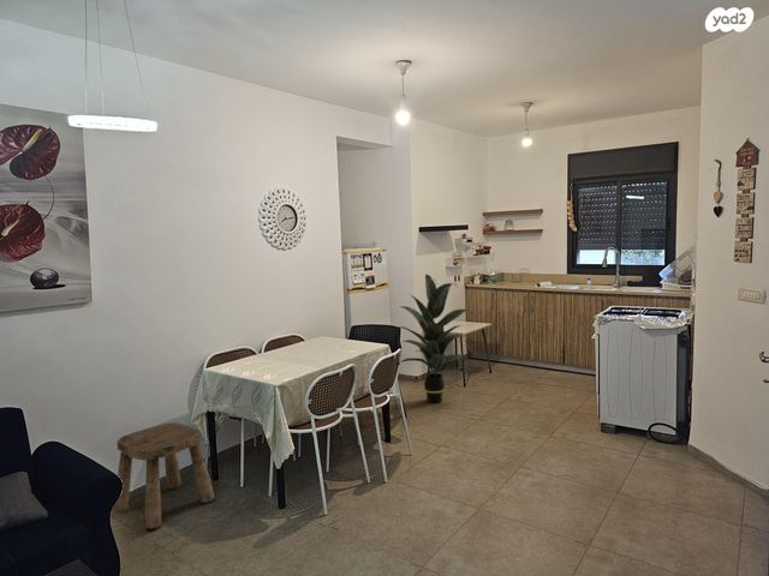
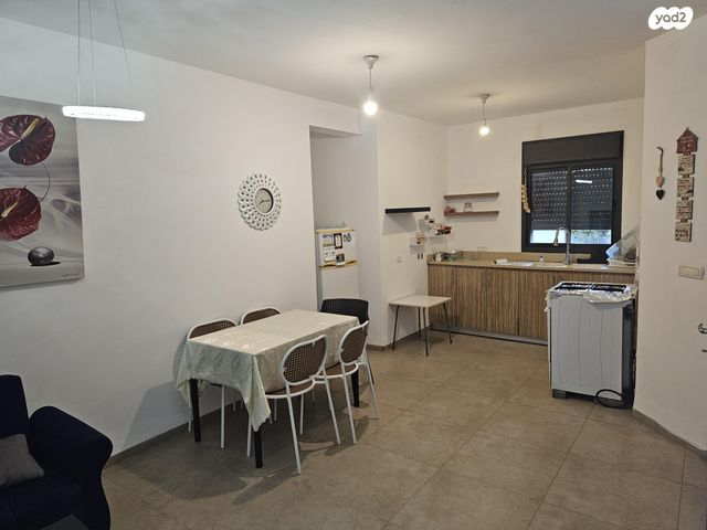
- stool (166, 470)
- indoor plant (434, 337)
